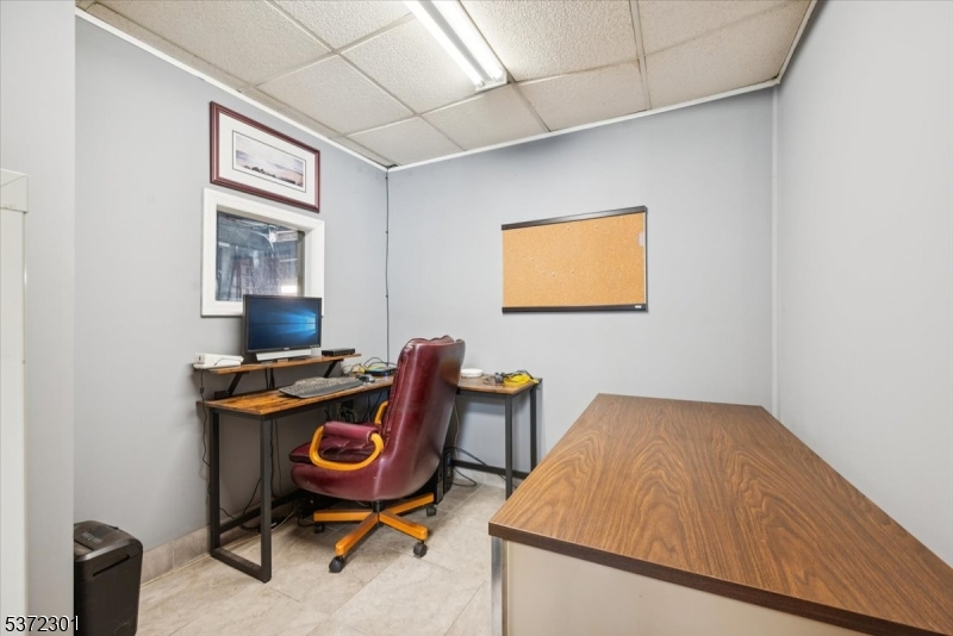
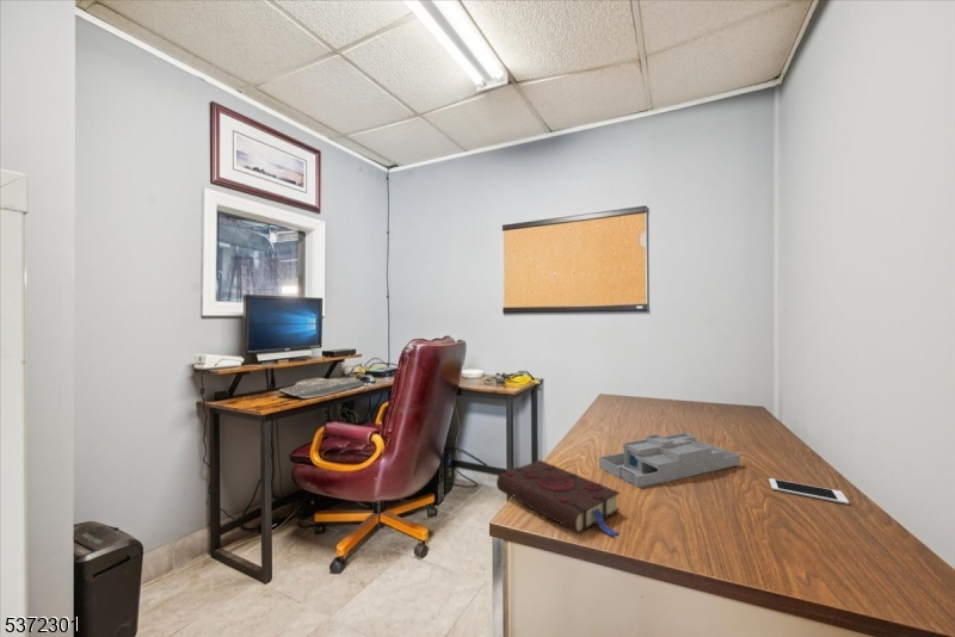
+ book (562, 495)
+ desk organizer (670, 452)
+ cell phone (806, 490)
